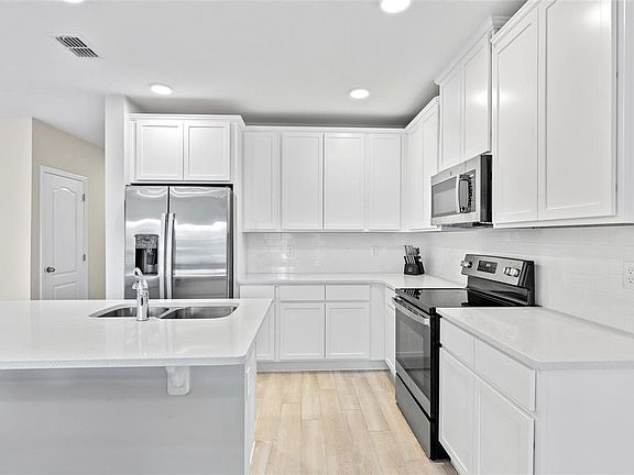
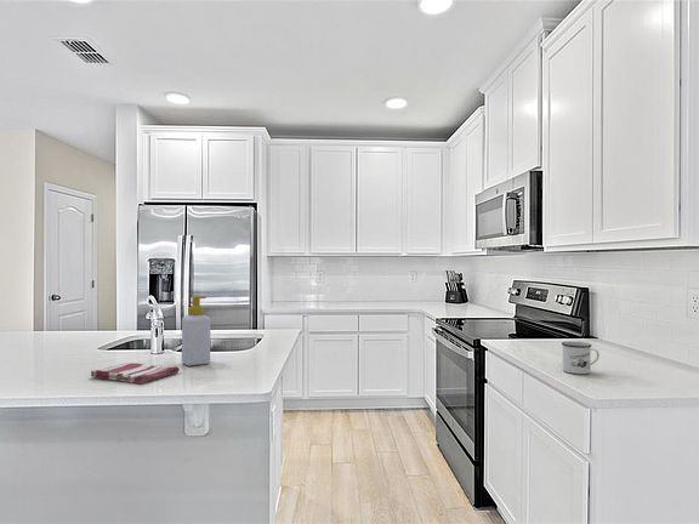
+ soap bottle (195, 329)
+ dish towel (135, 370)
+ mug (580, 357)
